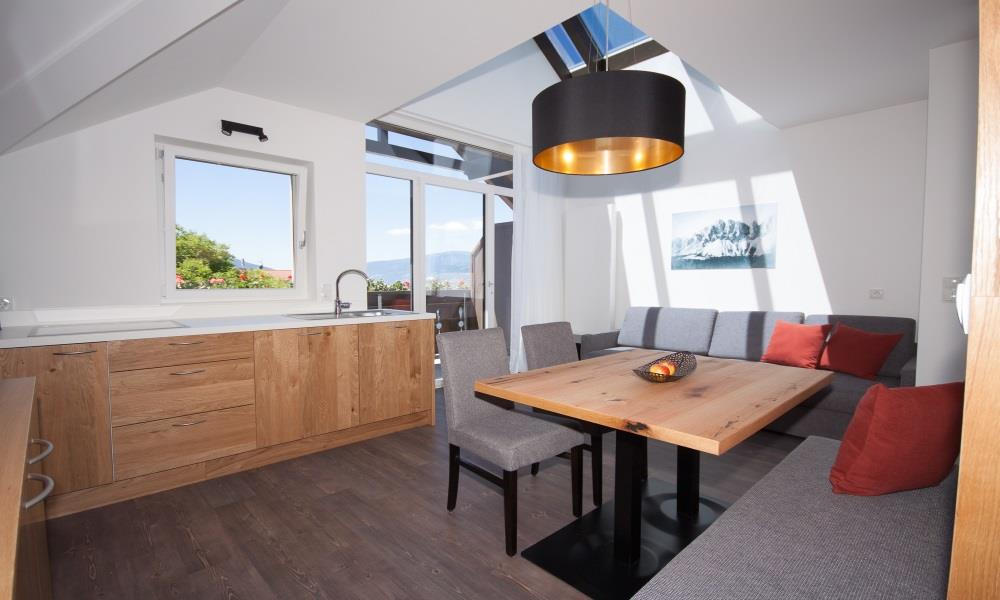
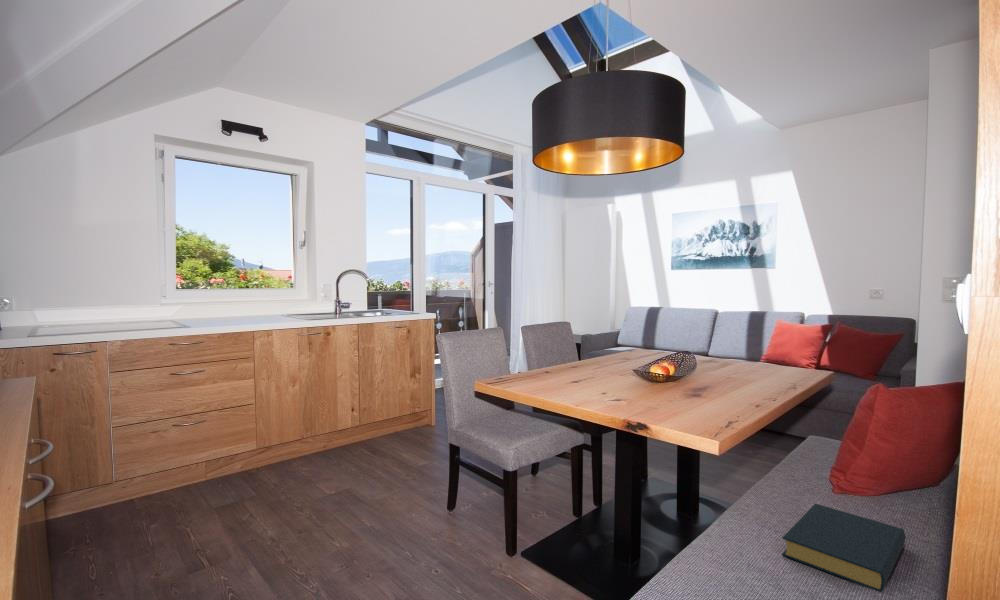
+ hardback book (844, 542)
